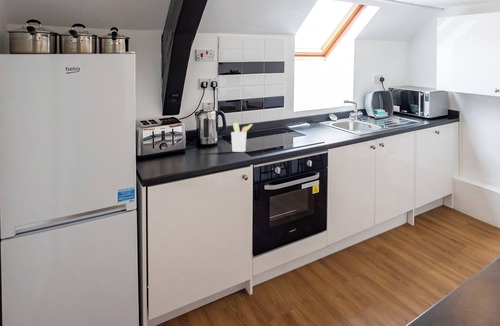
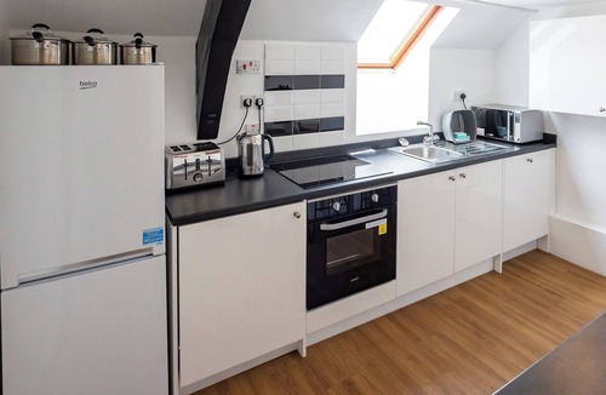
- utensil holder (242, 137)
